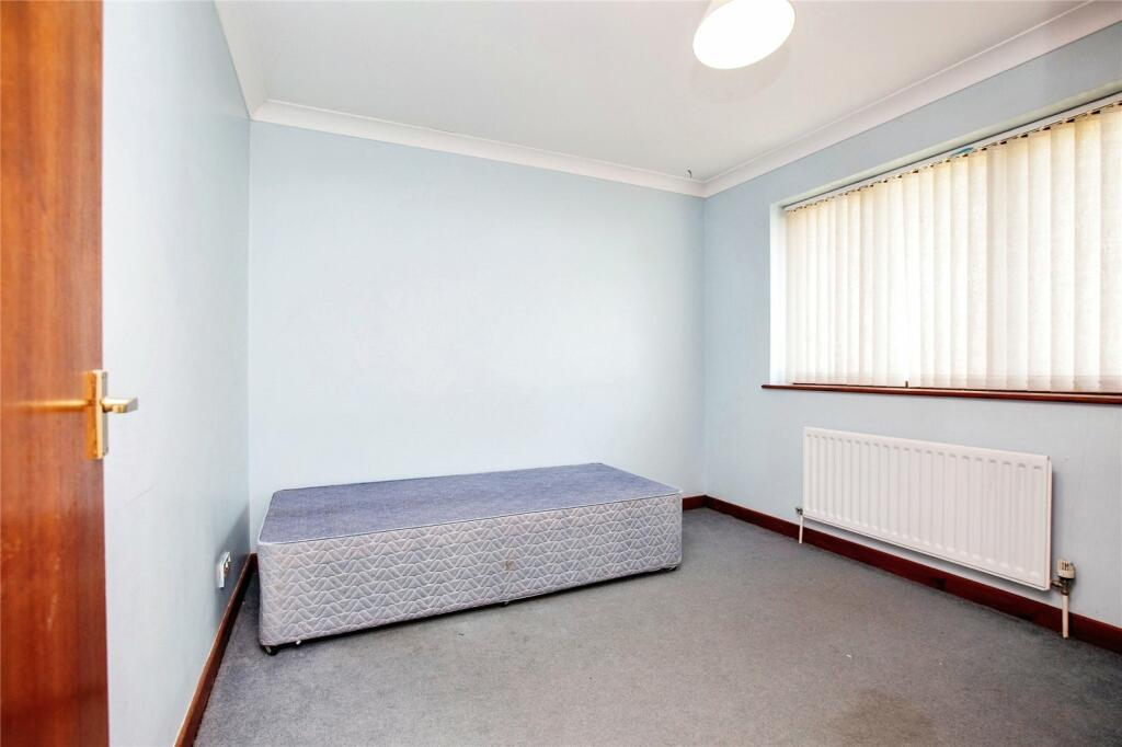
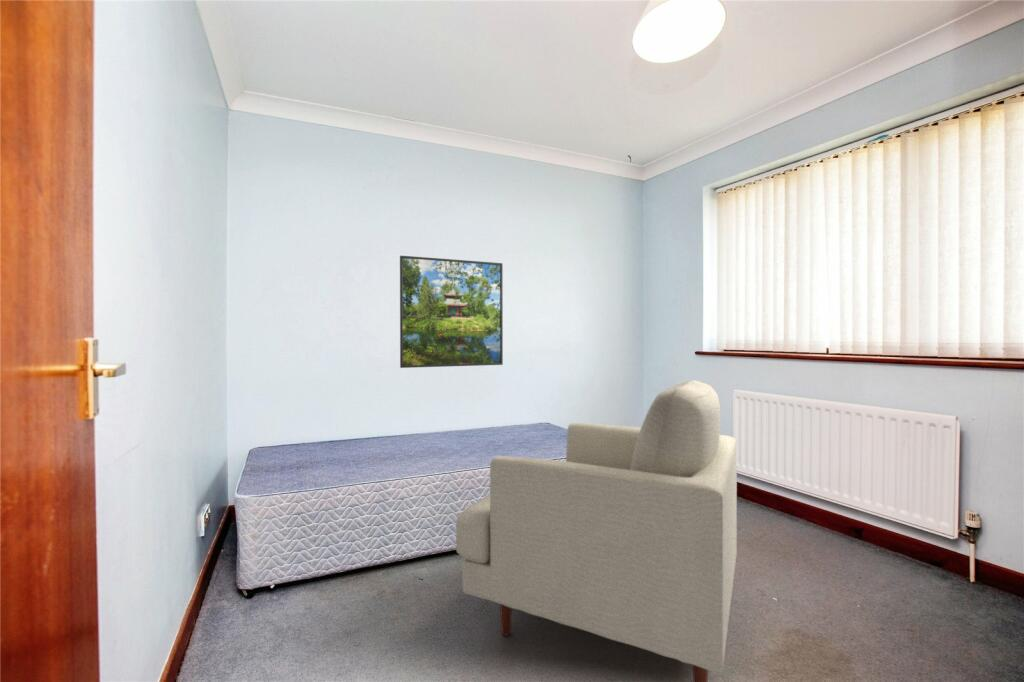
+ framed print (453, 313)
+ chair (606, 500)
